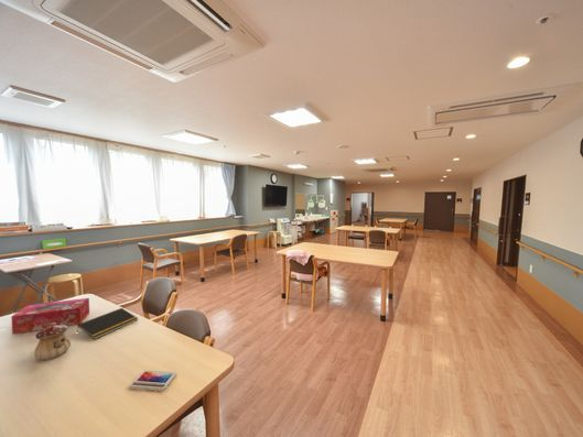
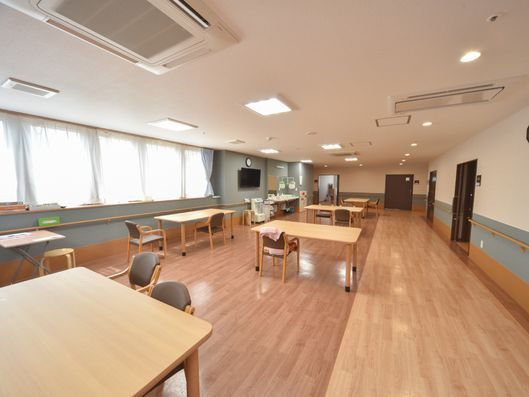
- teapot (51, 338)
- tissue box (54, 314)
- notepad (109, 321)
- smartphone (153, 379)
